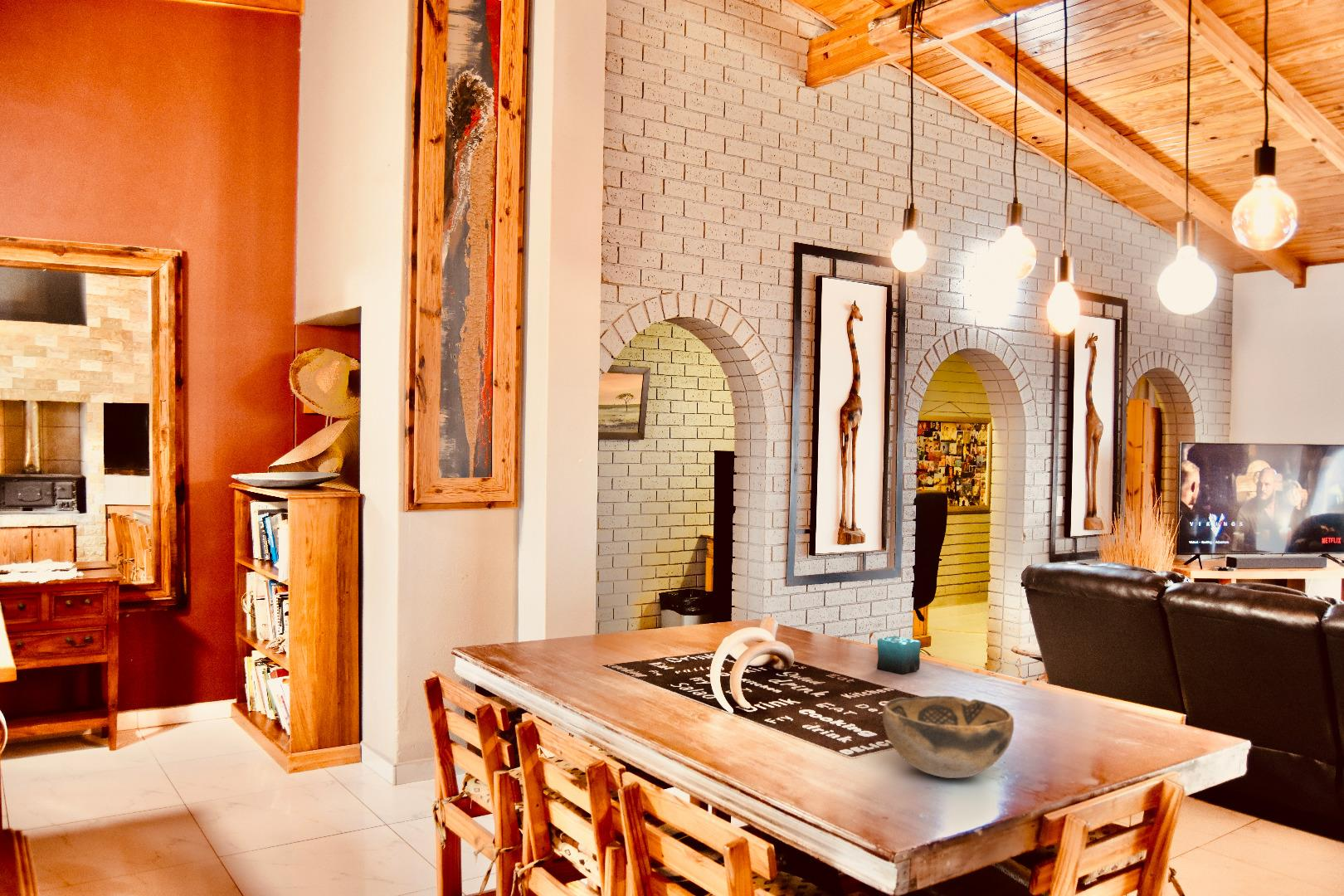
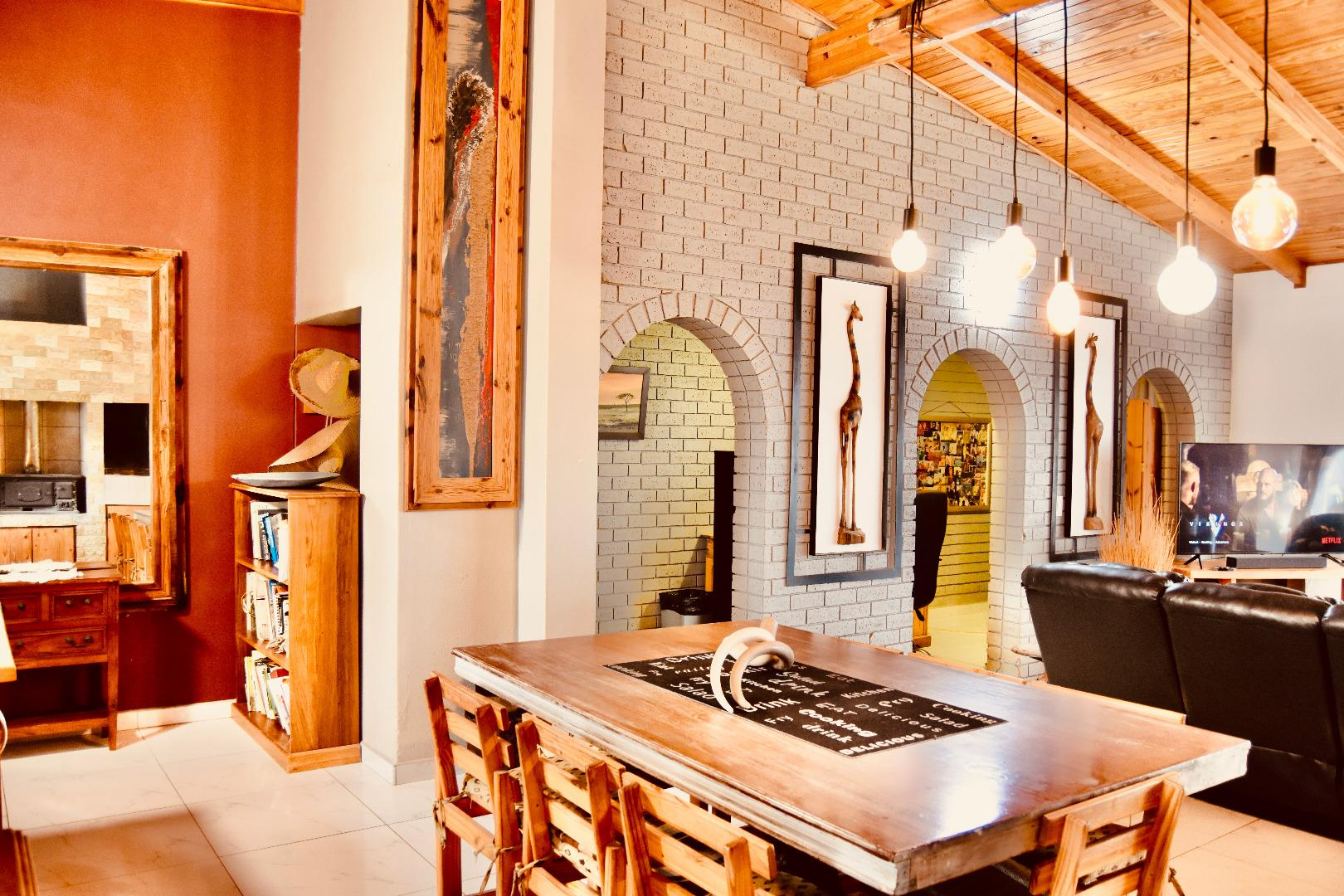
- decorative bowl (947, 741)
- candle (898, 648)
